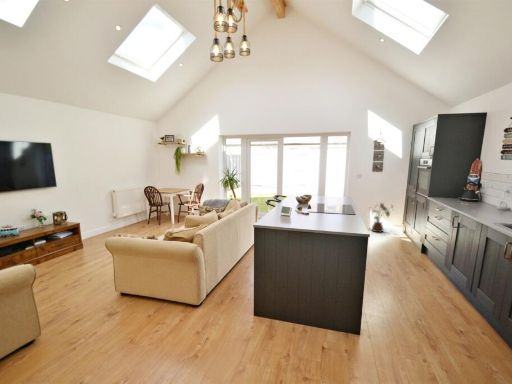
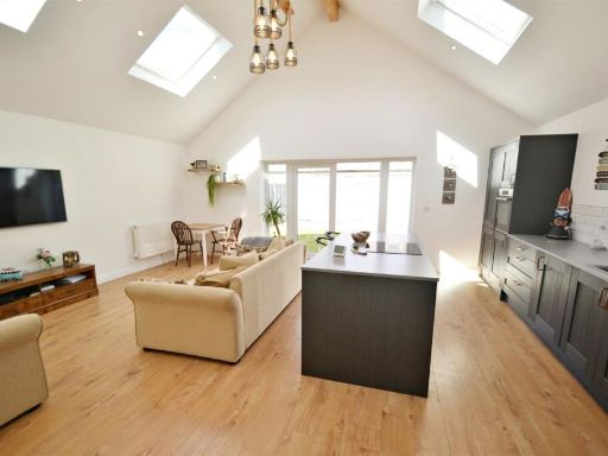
- house plant (379, 218)
